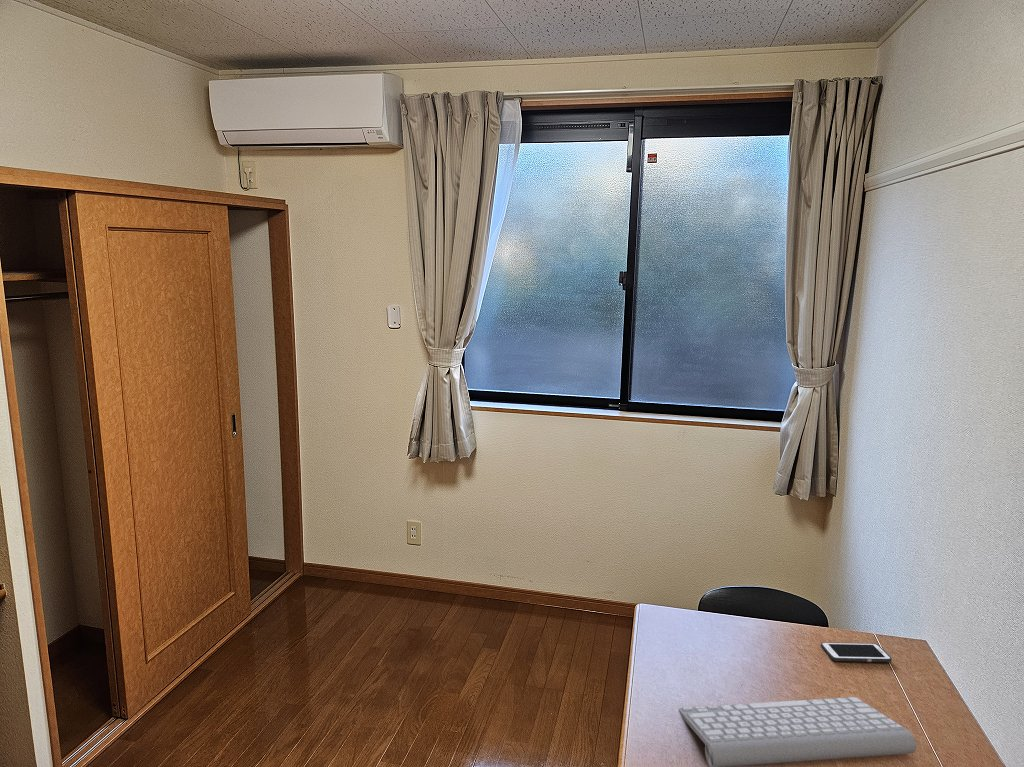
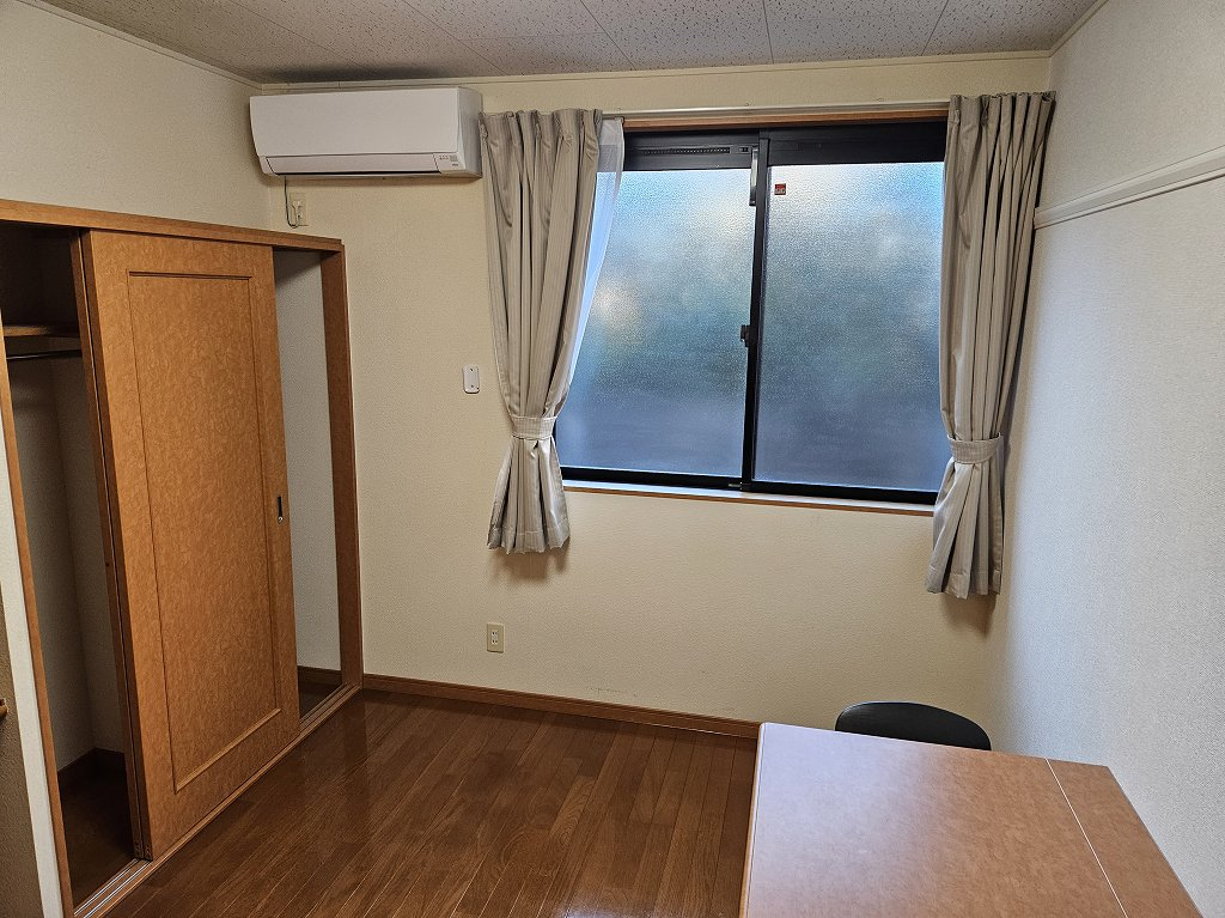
- computer keyboard (791, 724)
- cell phone (855, 652)
